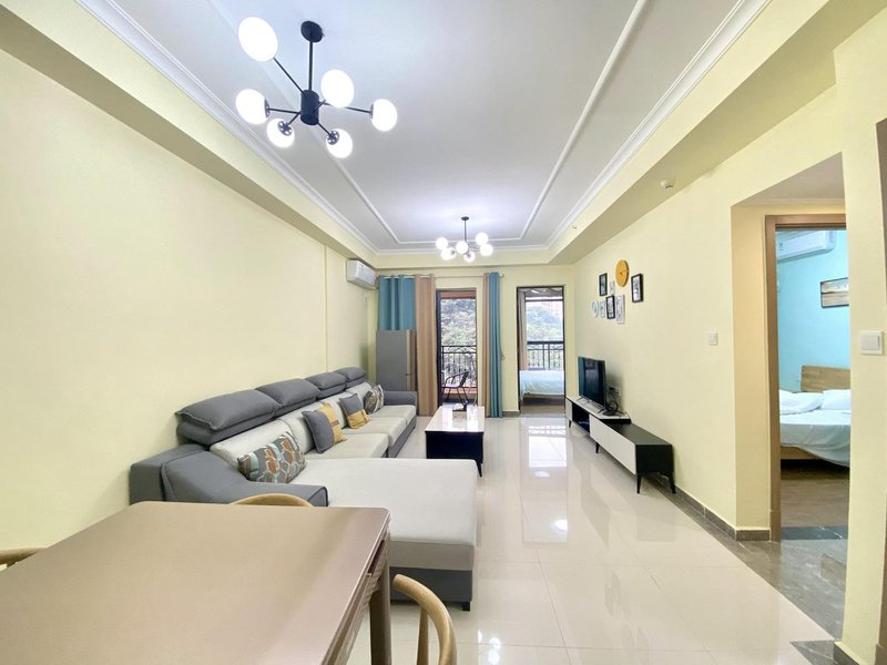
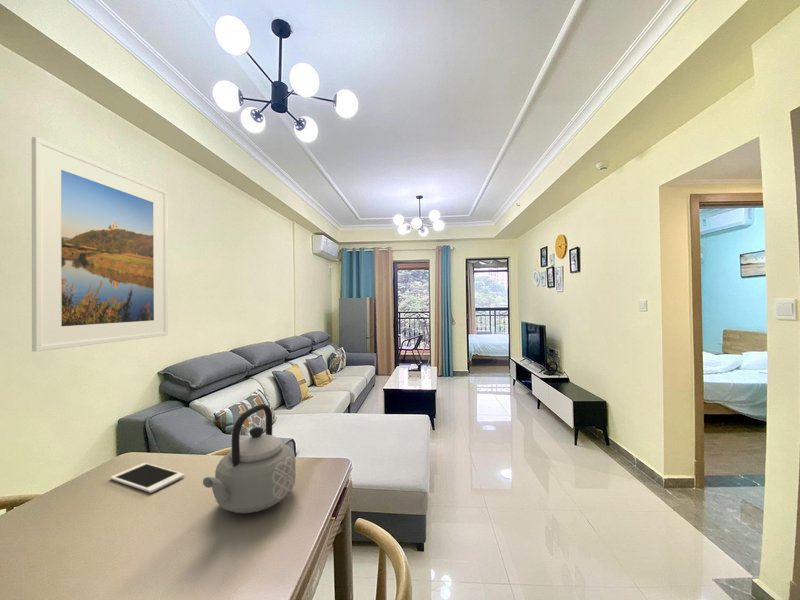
+ teapot (250, 458)
+ cell phone (147, 476)
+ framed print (113, 255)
